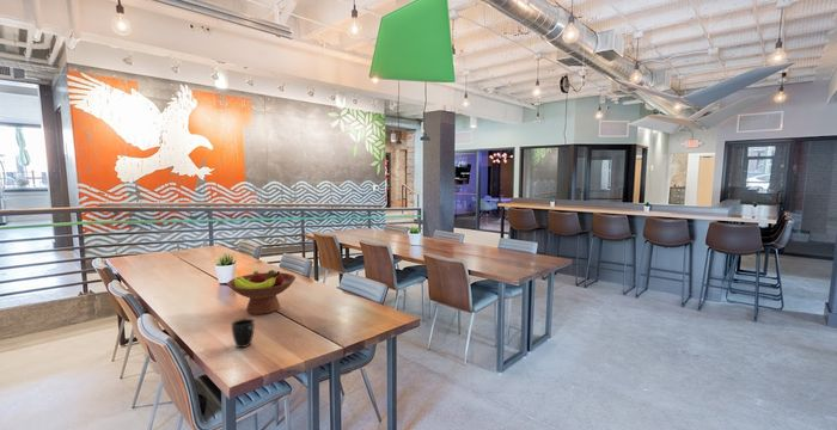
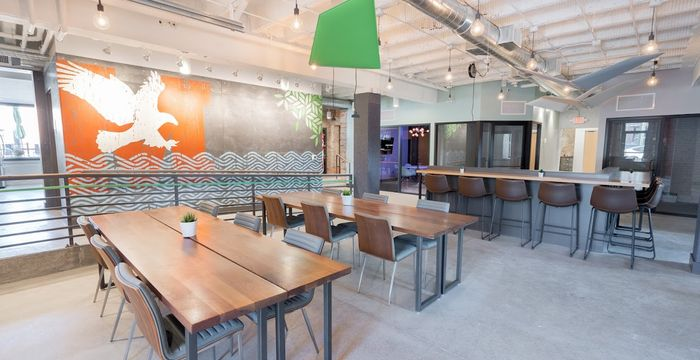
- fruit bowl (262, 288)
- mug (245, 334)
